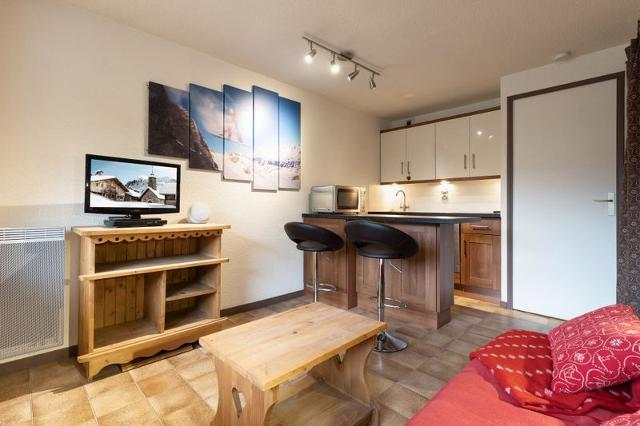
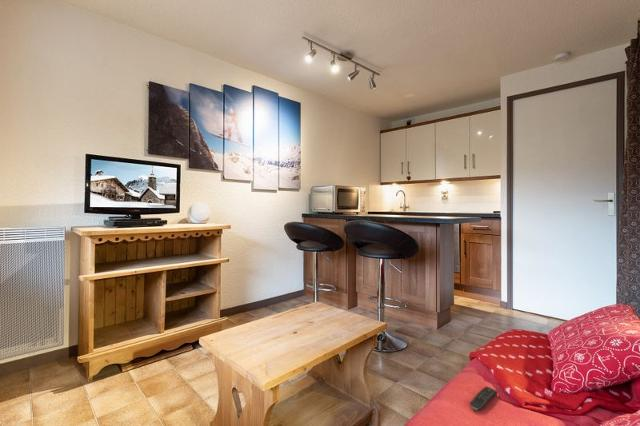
+ remote control (483, 398)
